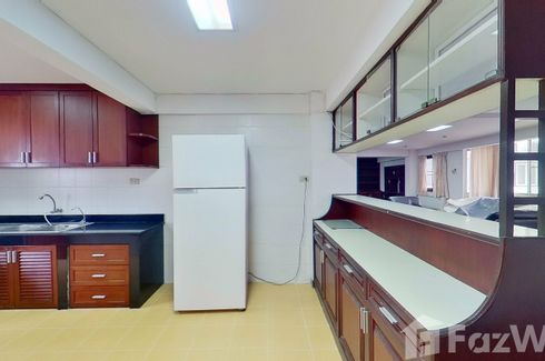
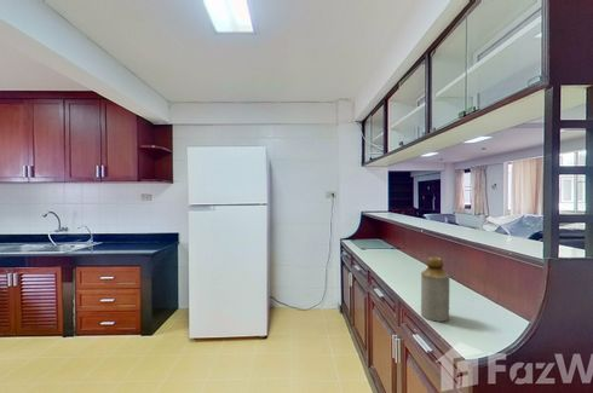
+ bottle (434, 287)
